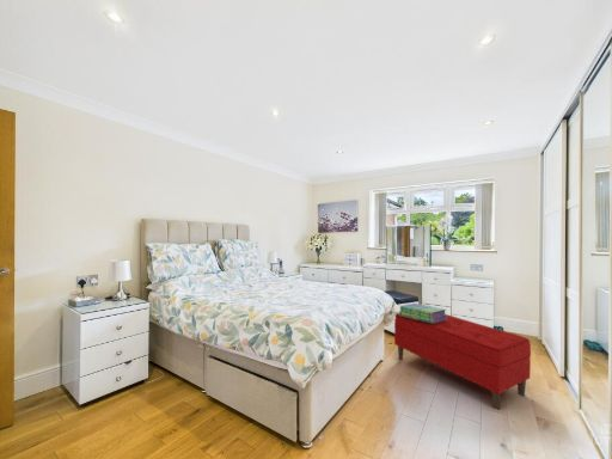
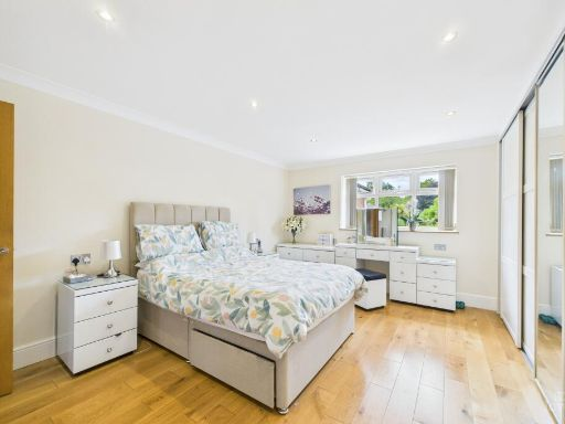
- bench (453, 349)
- stack of books (422, 313)
